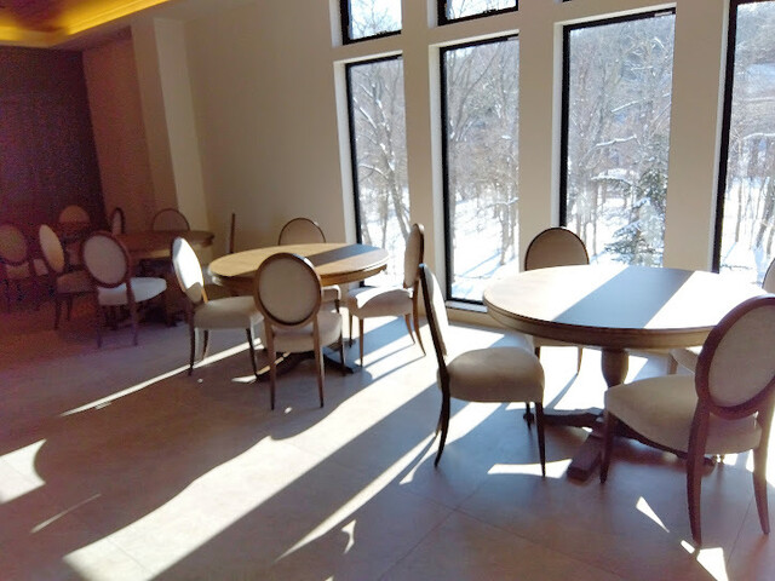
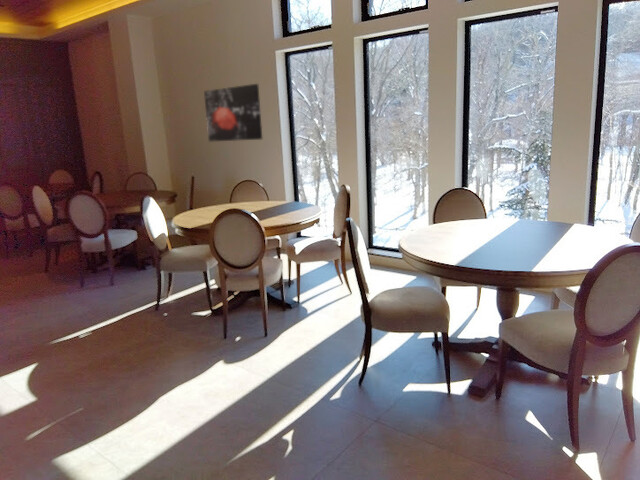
+ wall art (232, 114)
